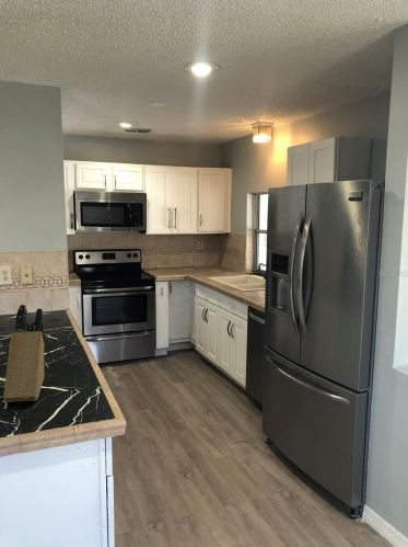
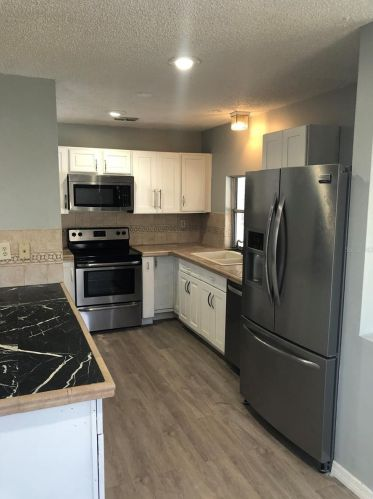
- knife block (26, 347)
